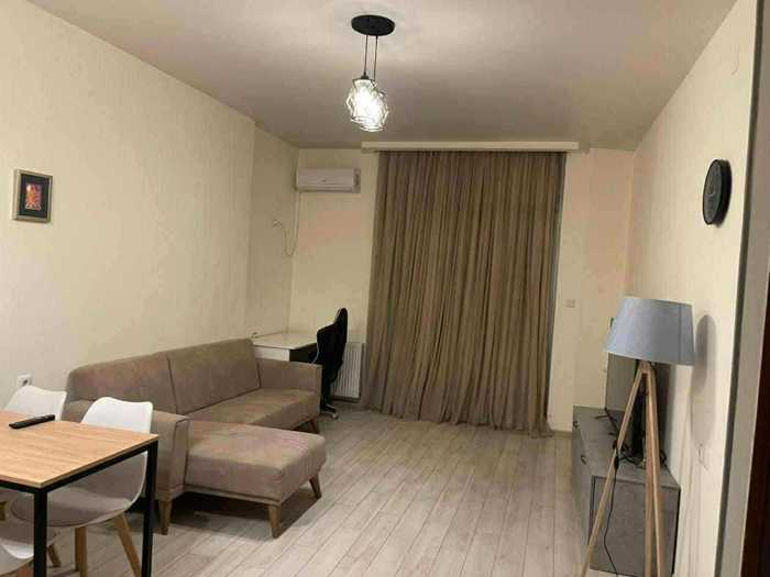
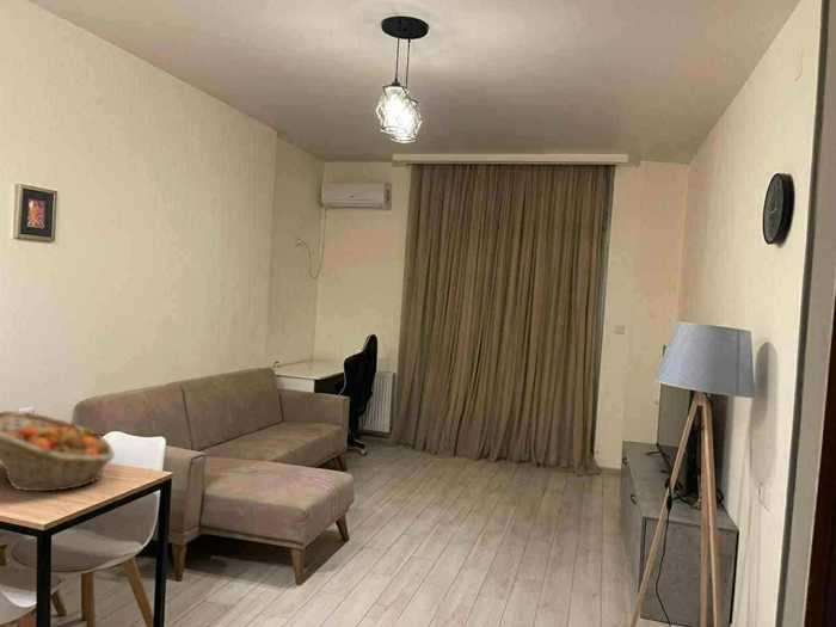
+ fruit basket (50, 447)
